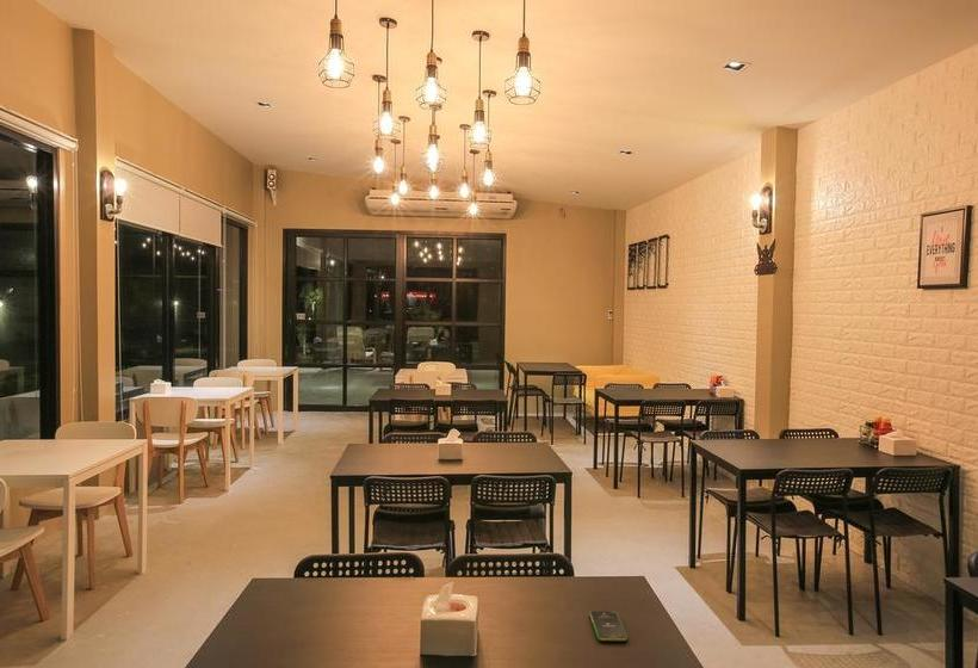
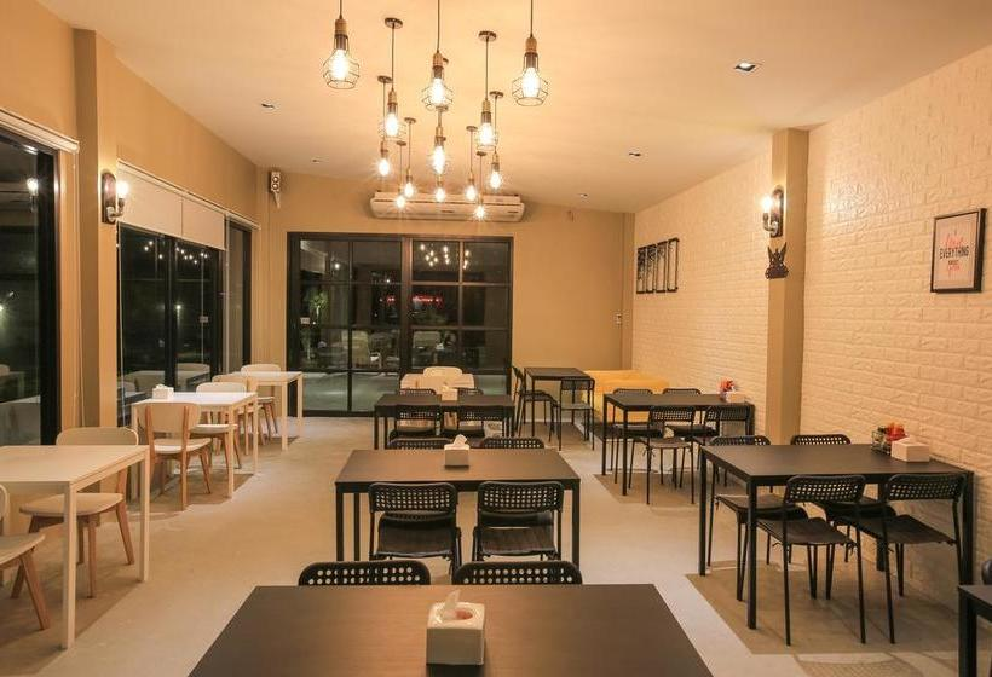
- smartphone (607, 625)
